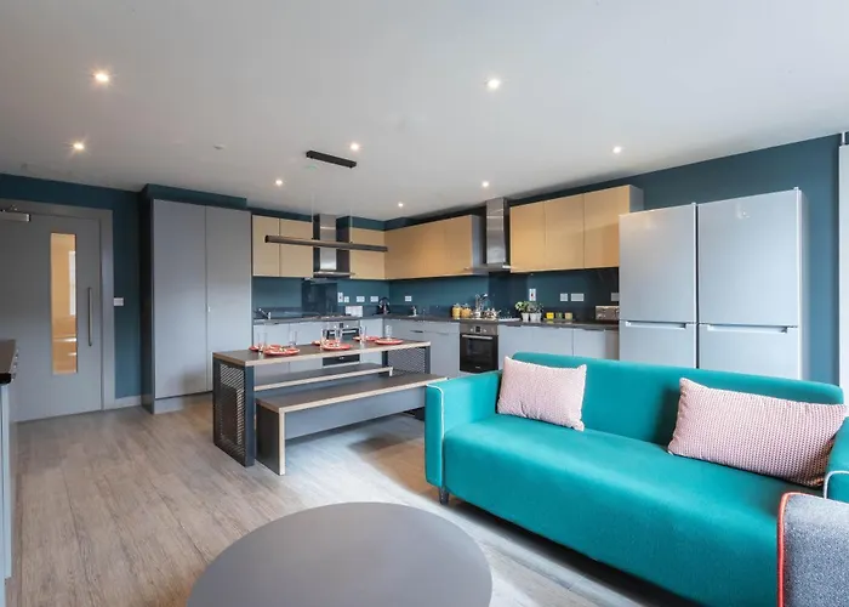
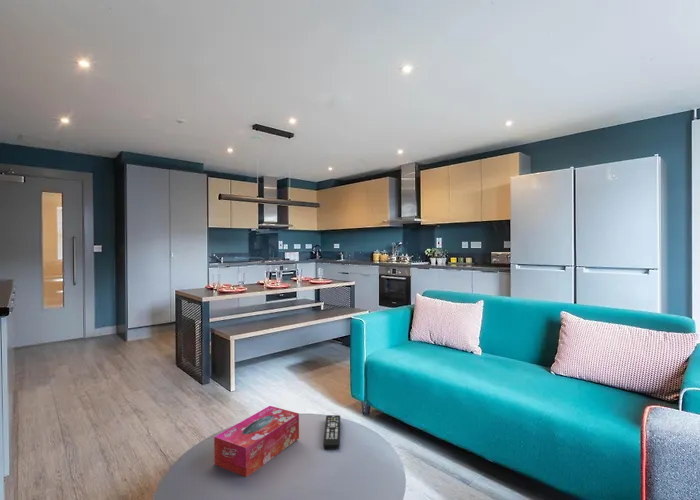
+ remote control (332, 431)
+ tissue box (259, 437)
